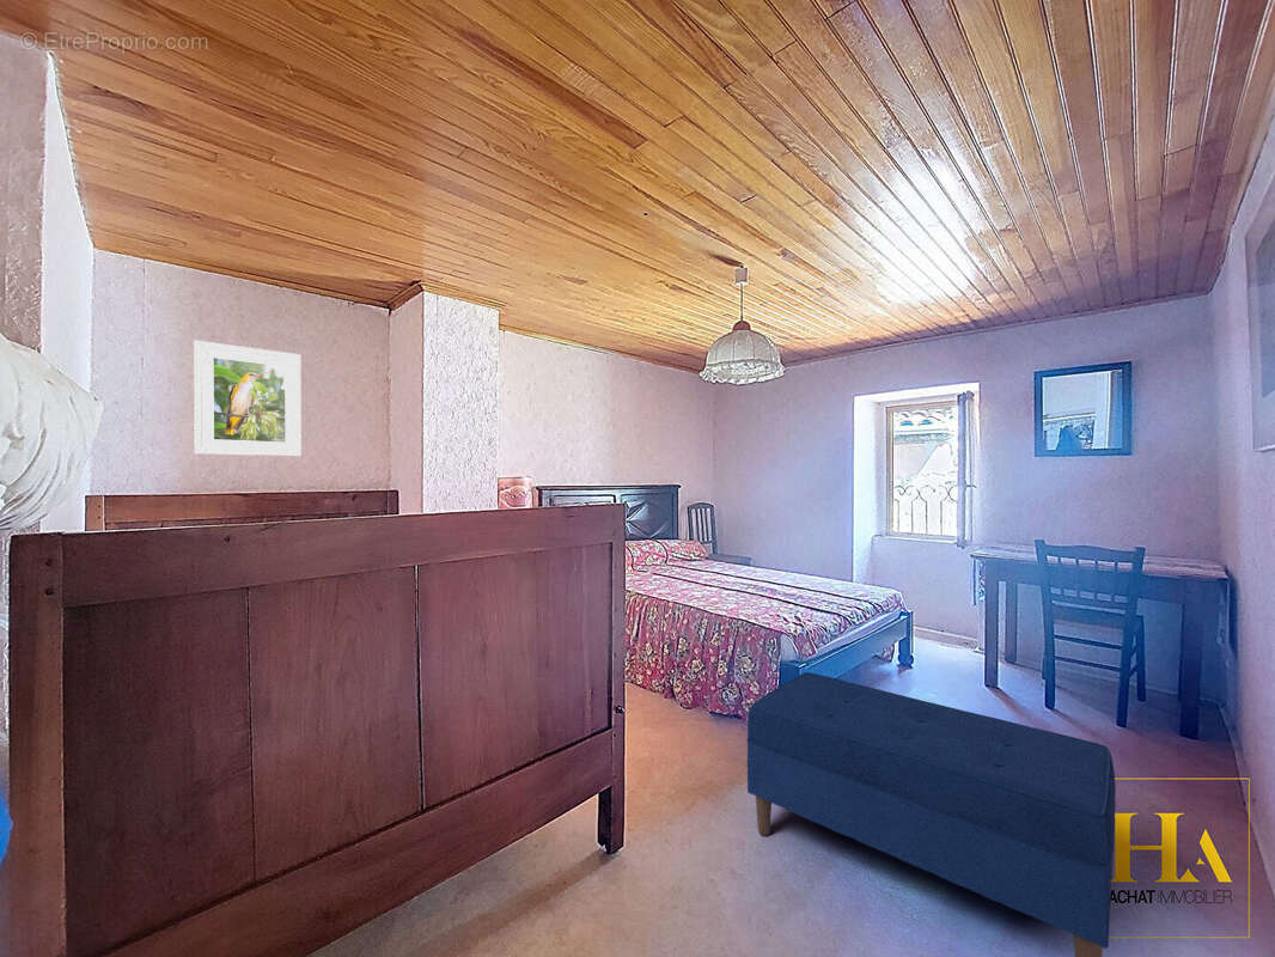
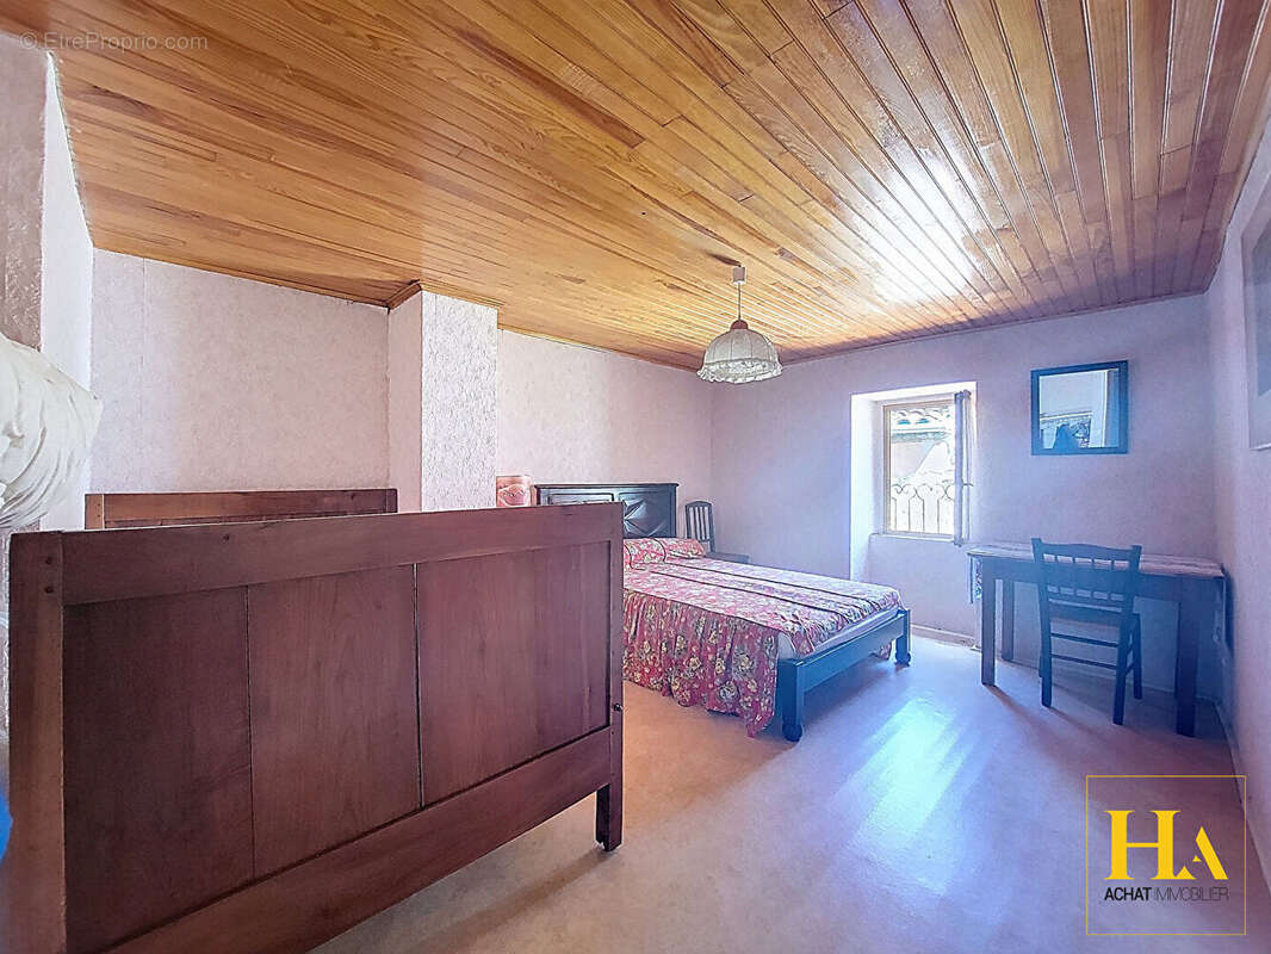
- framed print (250, 401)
- bench (914, 793)
